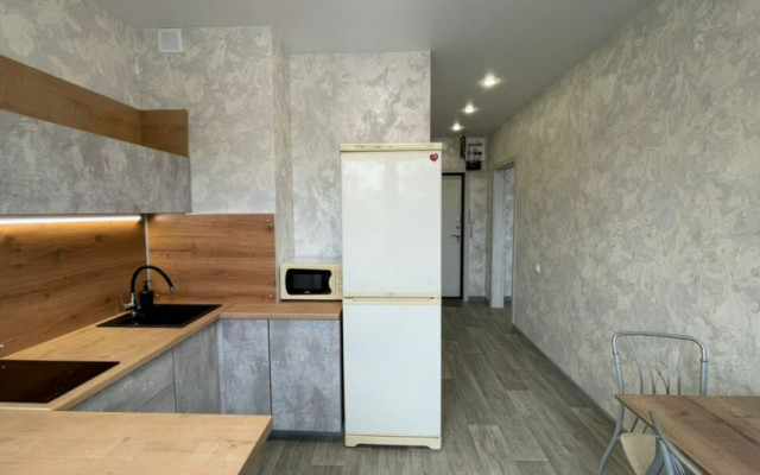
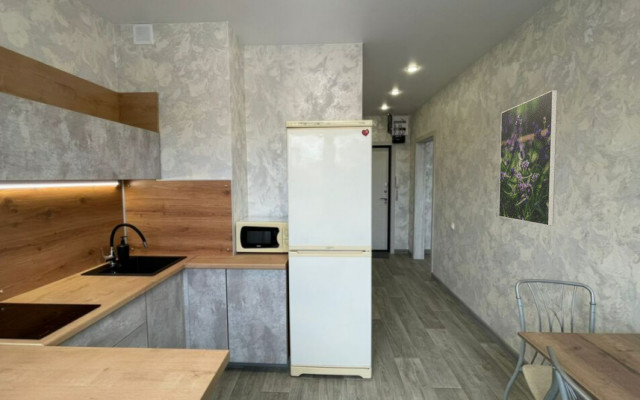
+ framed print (524, 162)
